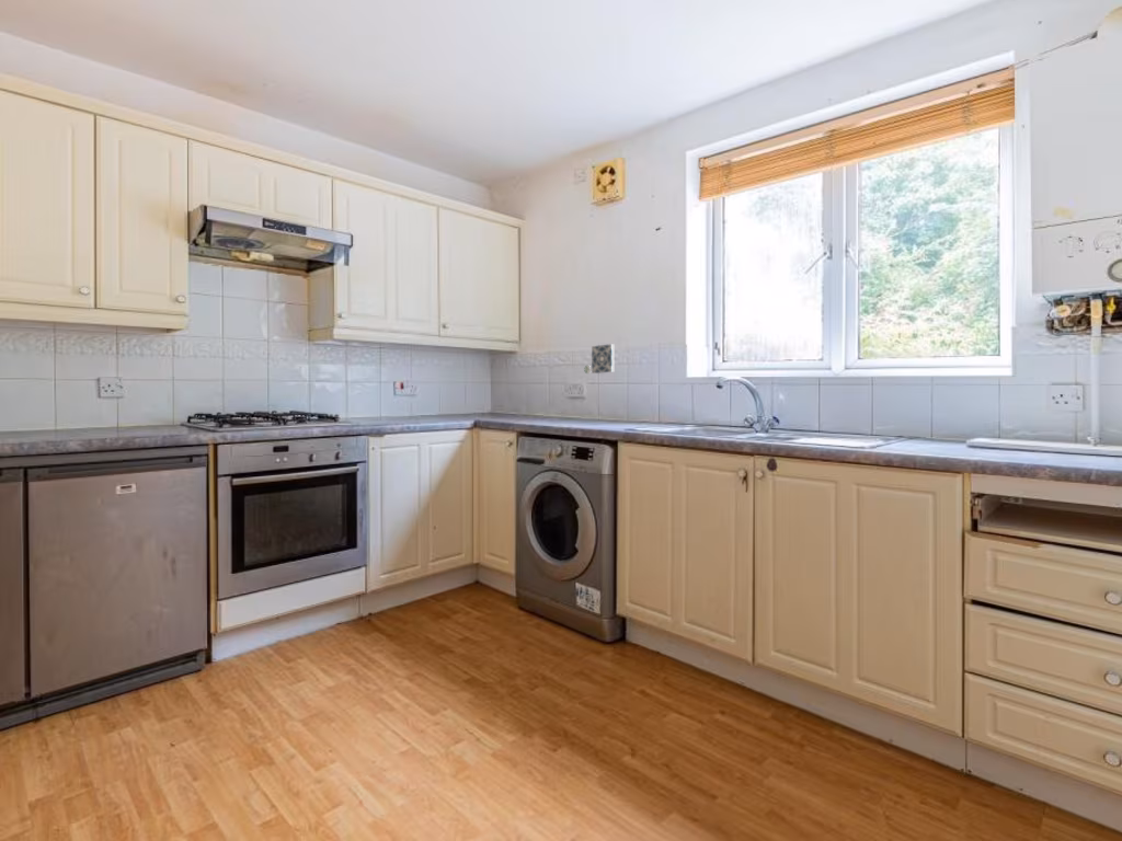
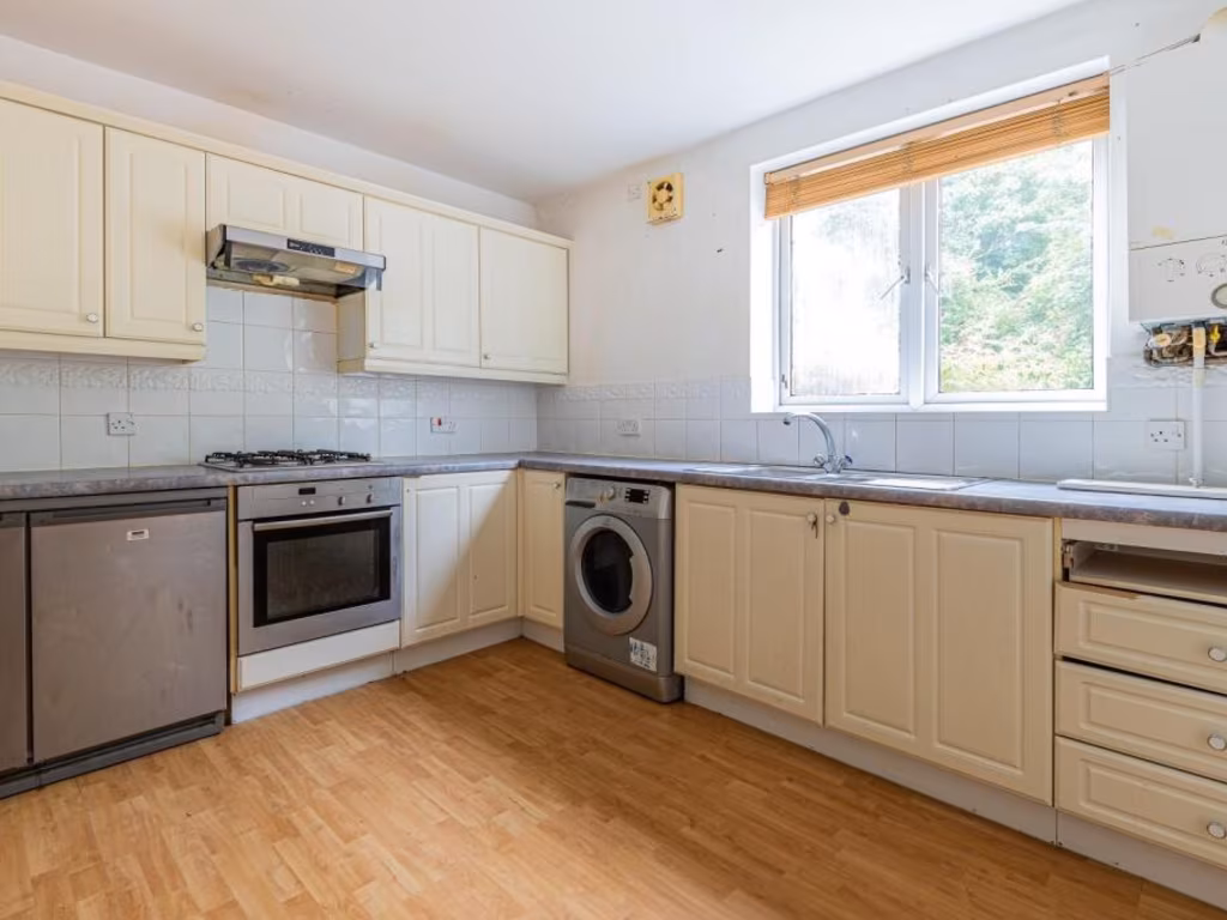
- decorative tile (598, 359)
